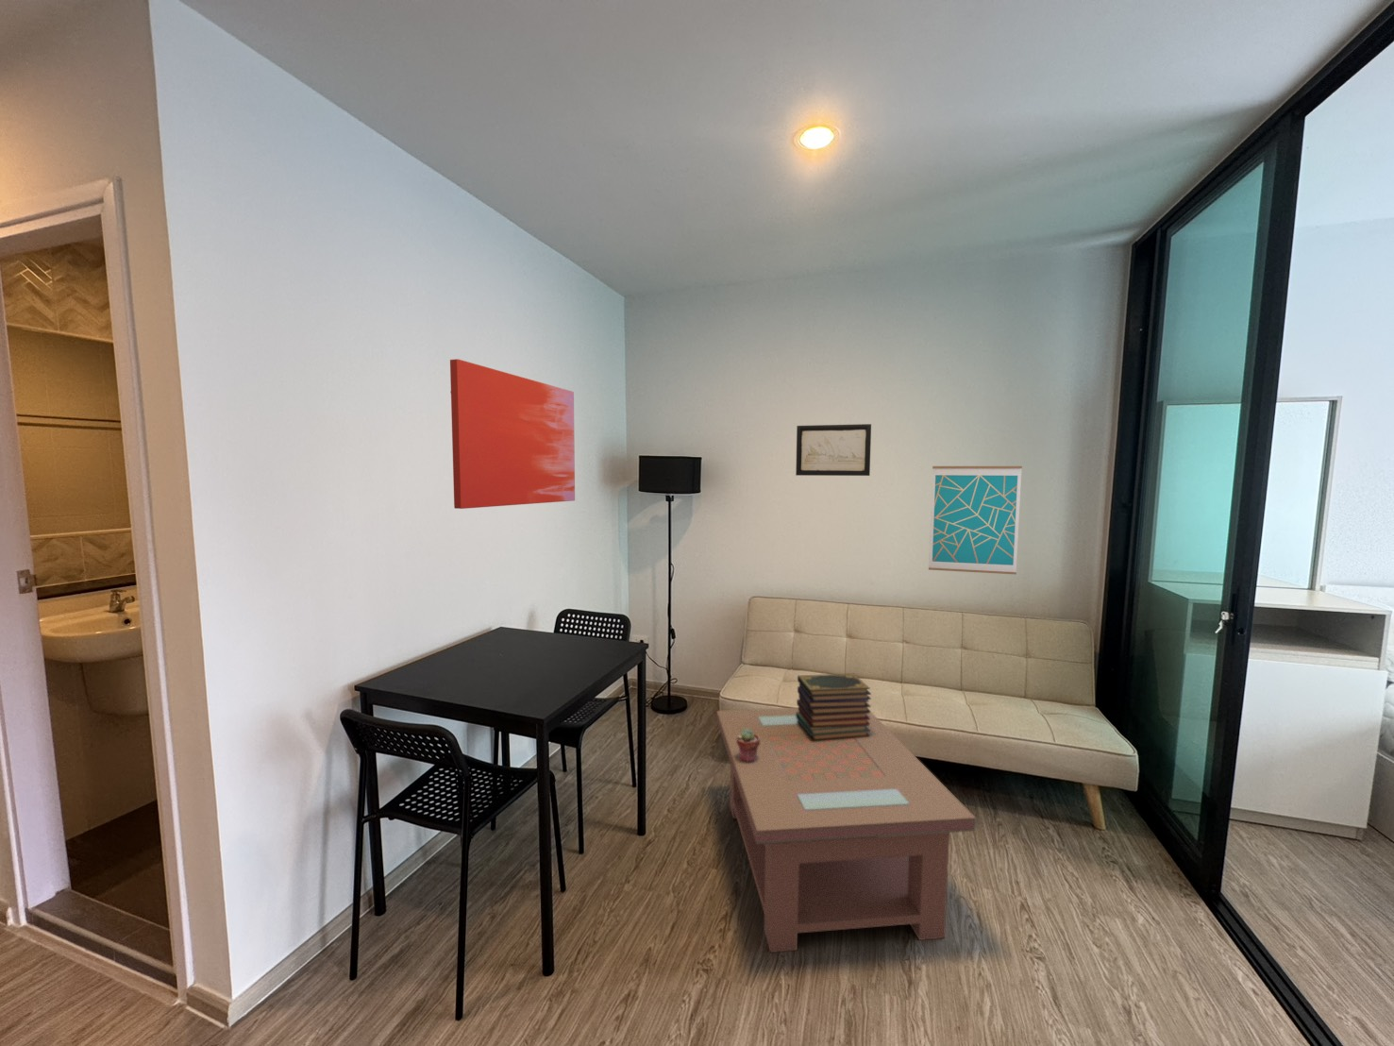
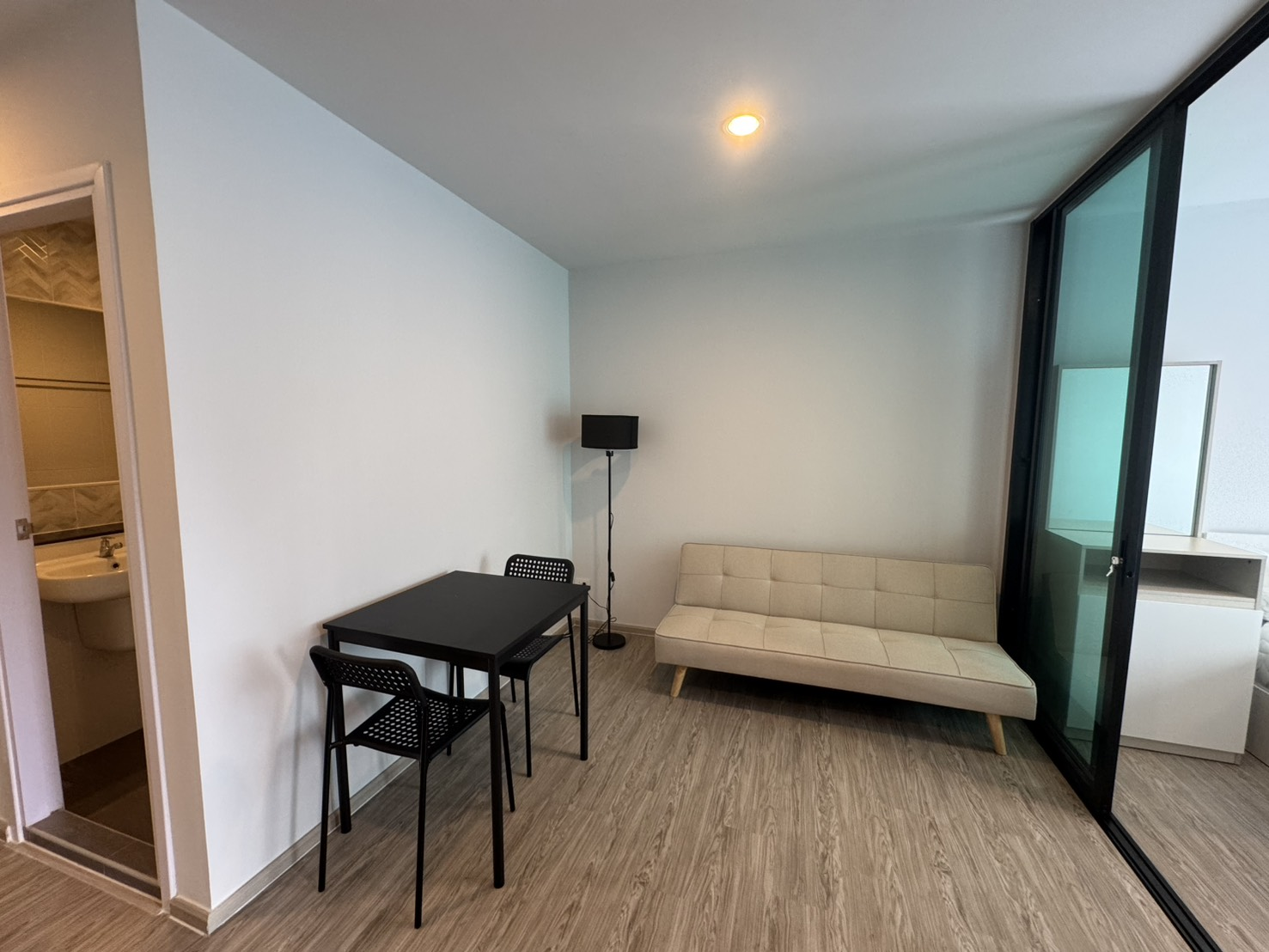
- book stack (833, 705)
- potted succulent (747, 743)
- wall art (973, 520)
- coffee table (821, 808)
- wall art (522, 441)
- wall art (833, 450)
